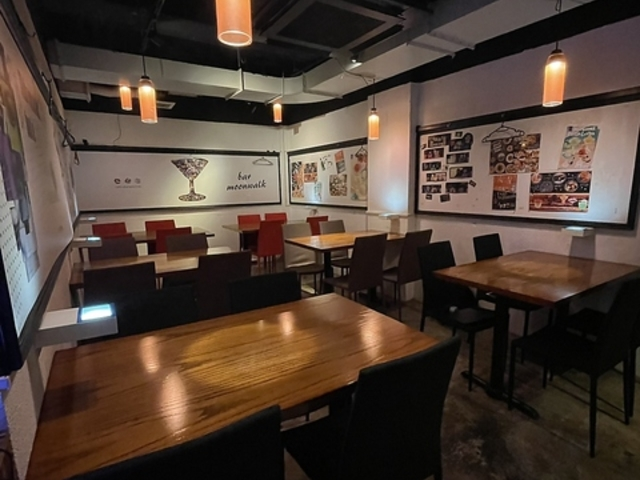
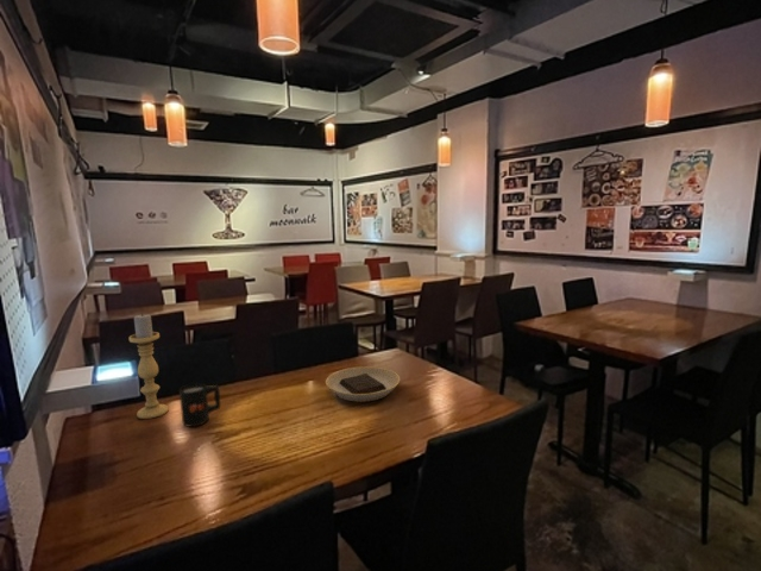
+ plate (363, 384)
+ mug (201, 403)
+ candle holder (147, 363)
